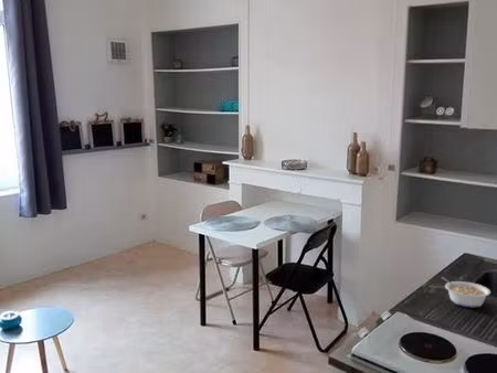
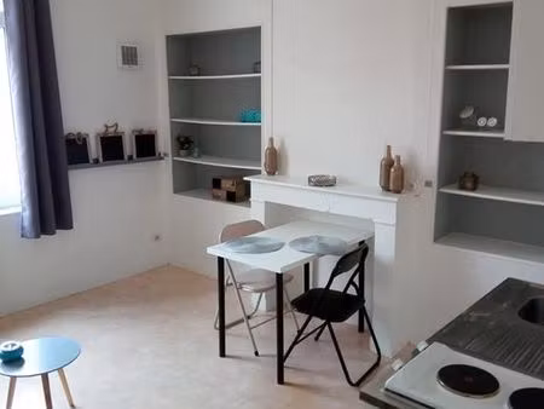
- legume (465, 294)
